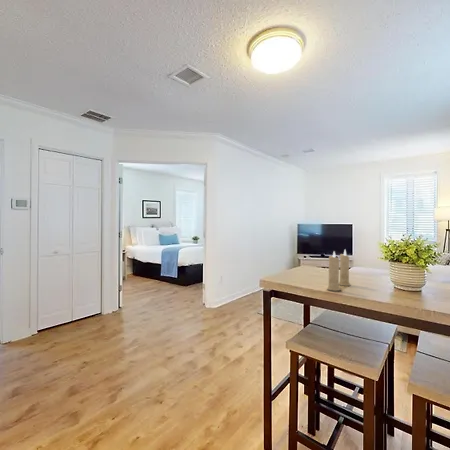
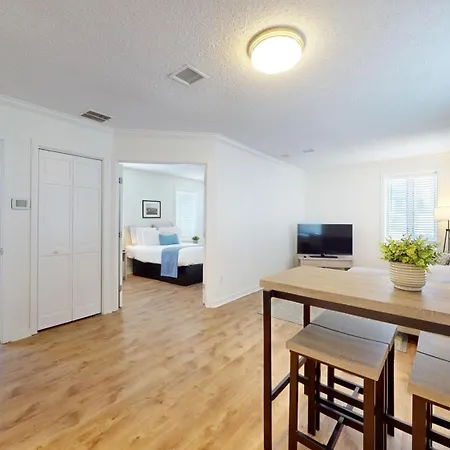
- candle (340, 268)
